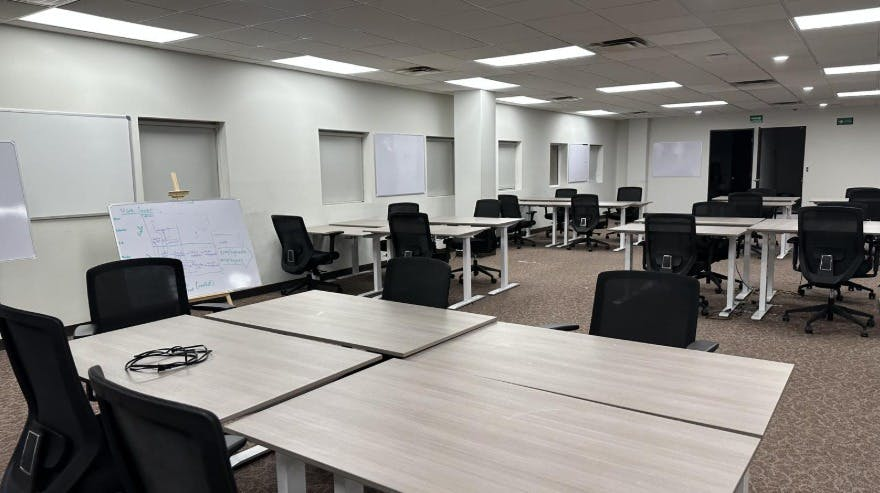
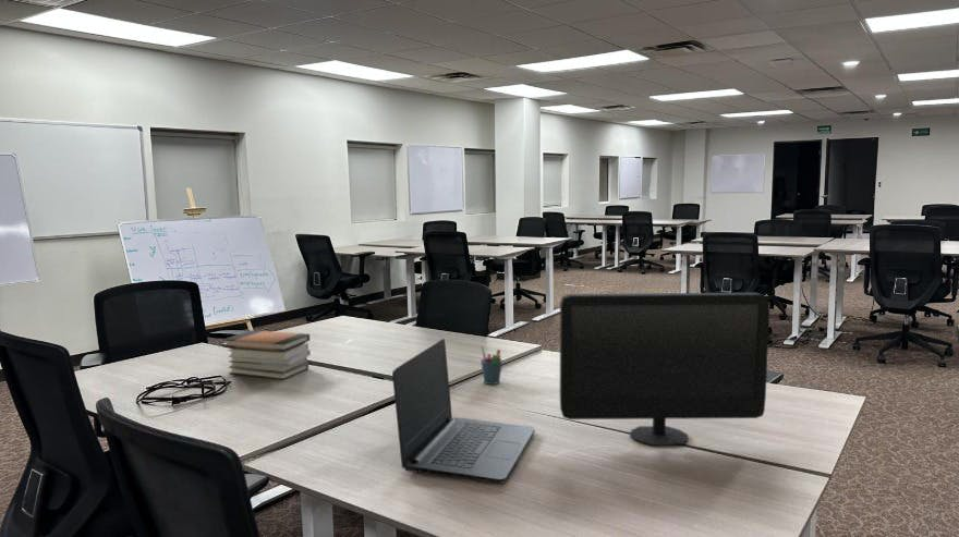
+ computer monitor (660, 365)
+ book stack (268, 353)
+ laptop (466, 418)
+ pen holder (491, 365)
